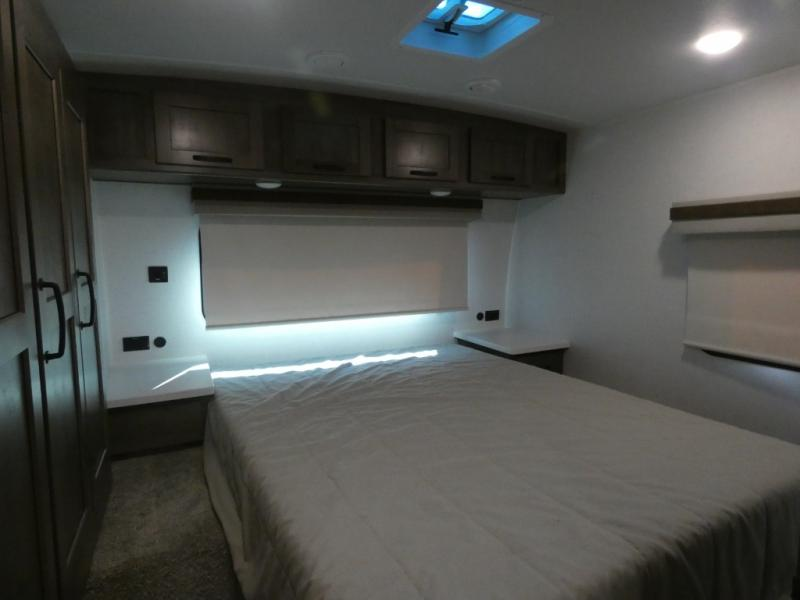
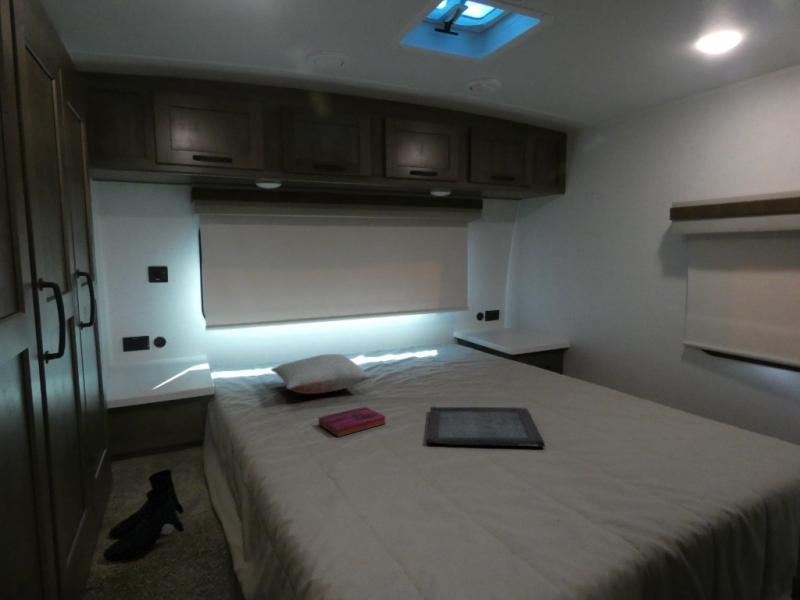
+ serving tray (481, 423)
+ boots (144, 509)
+ hardback book (352, 420)
+ pillow (319, 373)
